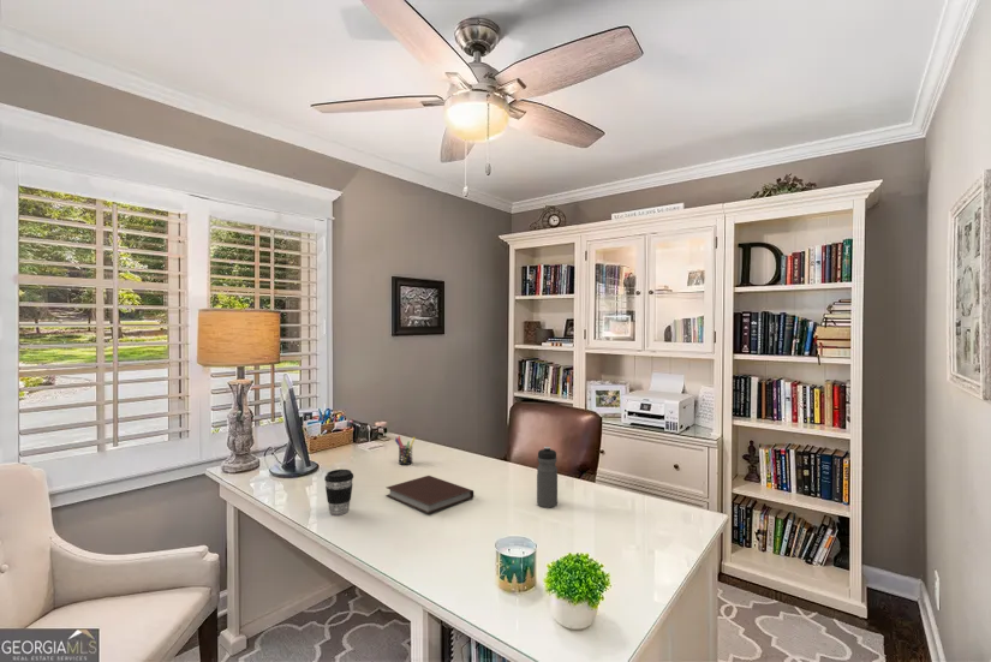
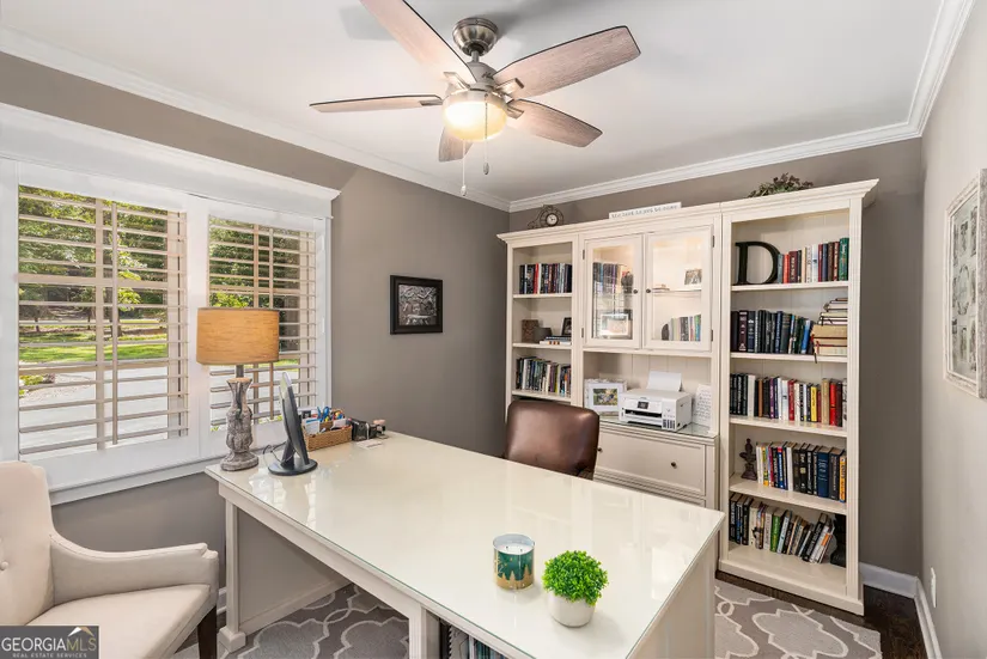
- coffee cup (339, 491)
- pen holder (405, 449)
- notebook (429, 493)
- water bottle (547, 475)
